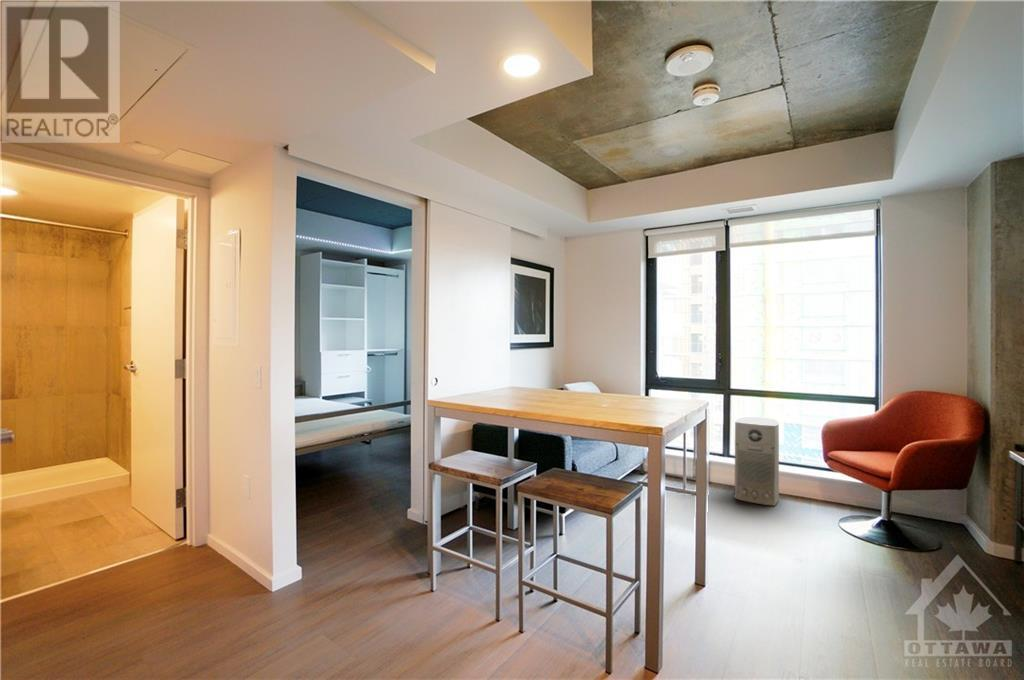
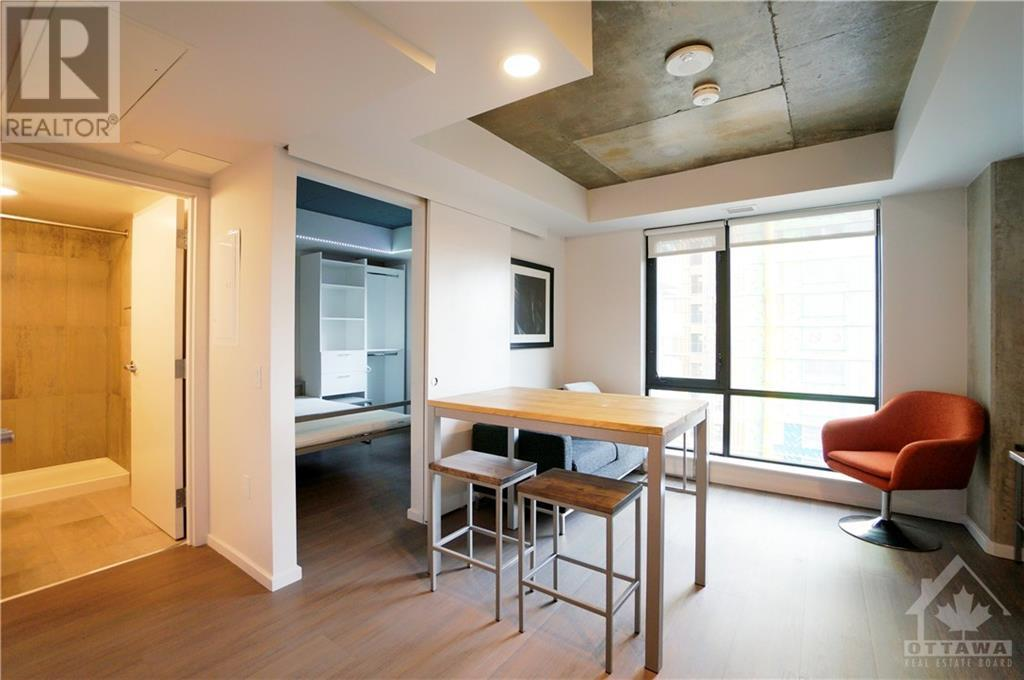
- air purifier (757, 458)
